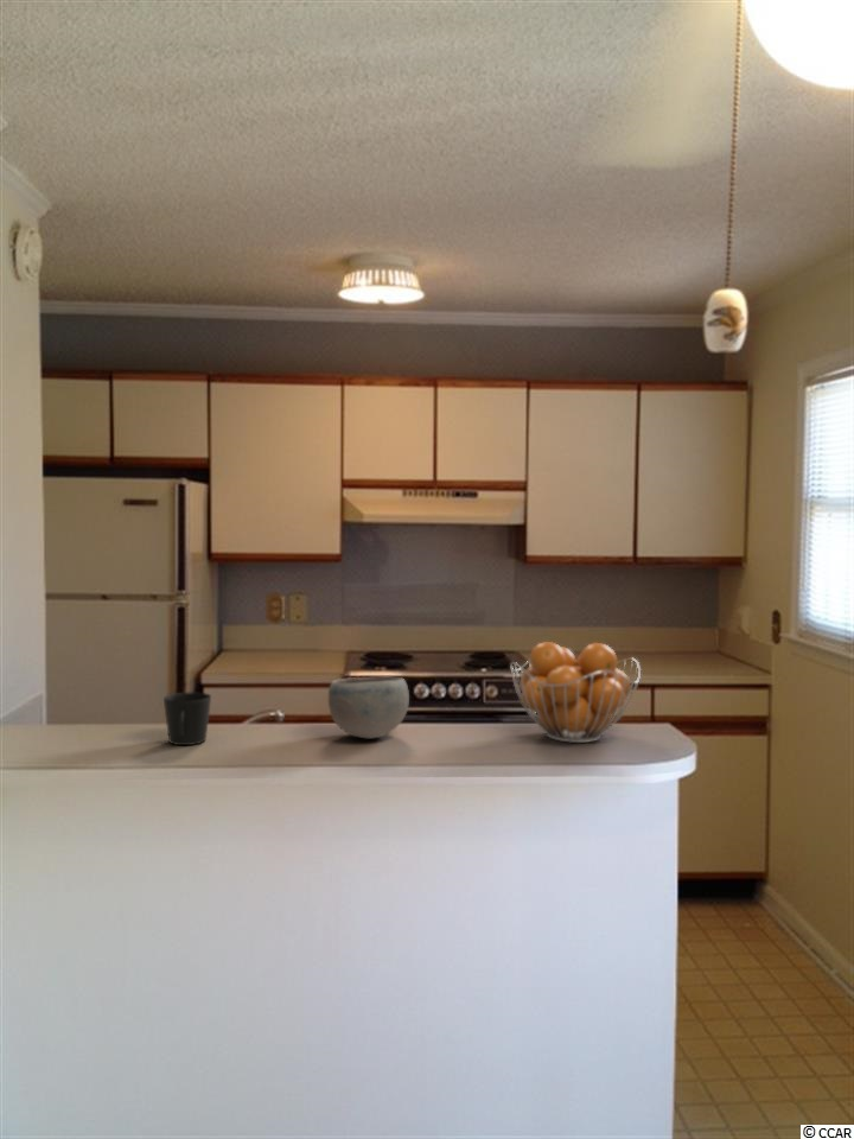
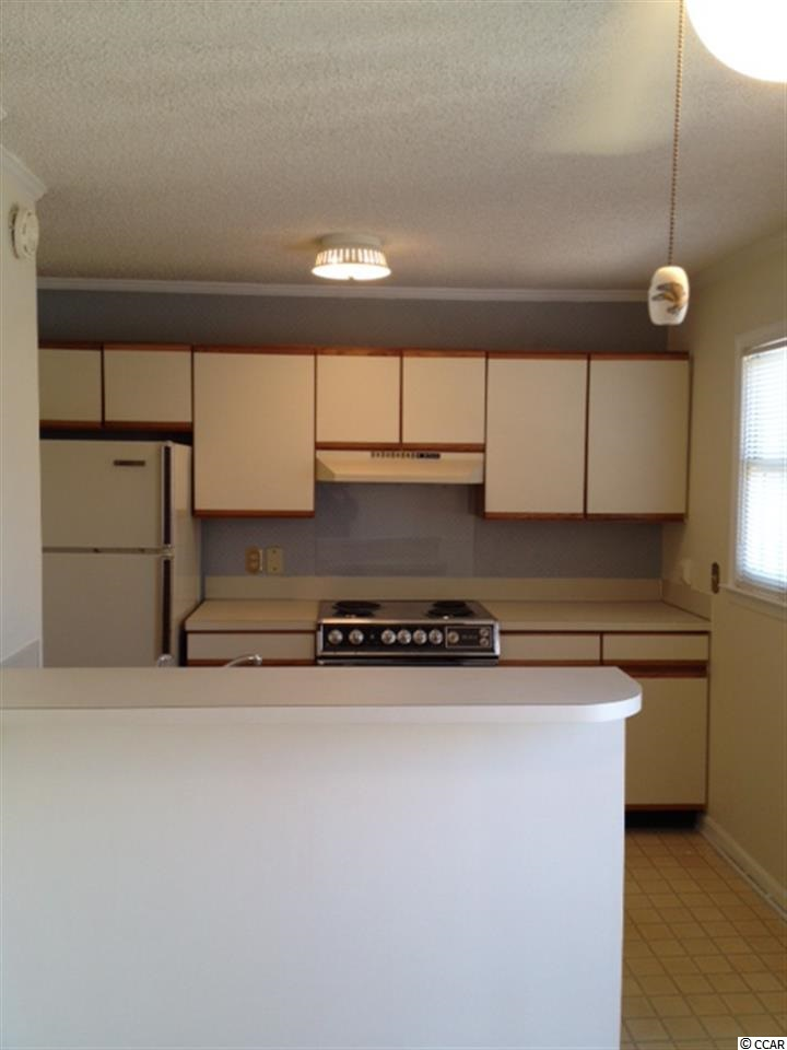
- fruit basket (574, 688)
- cup (186, 719)
- bowl (368, 706)
